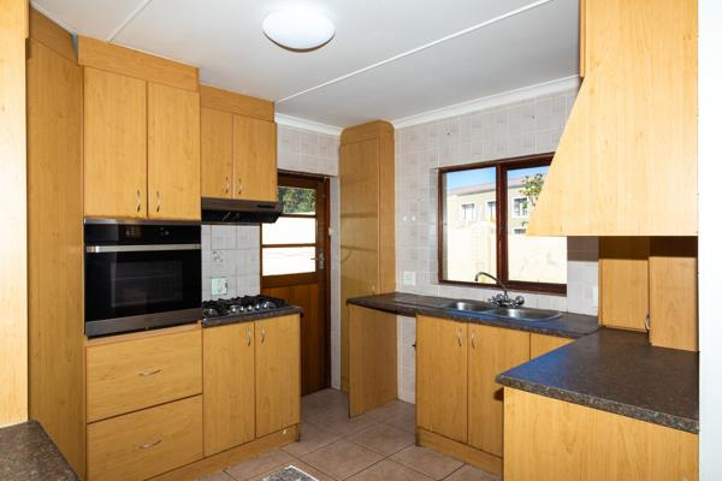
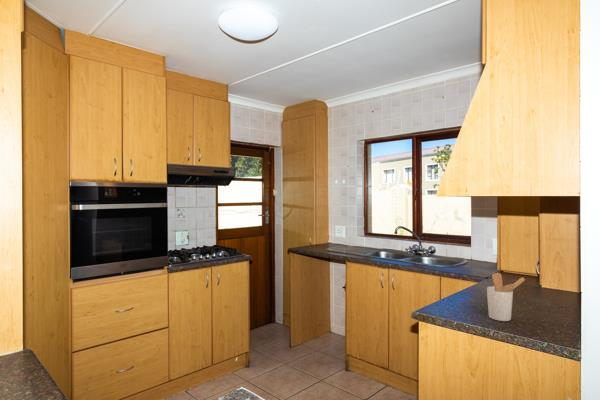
+ utensil holder (506, 296)
